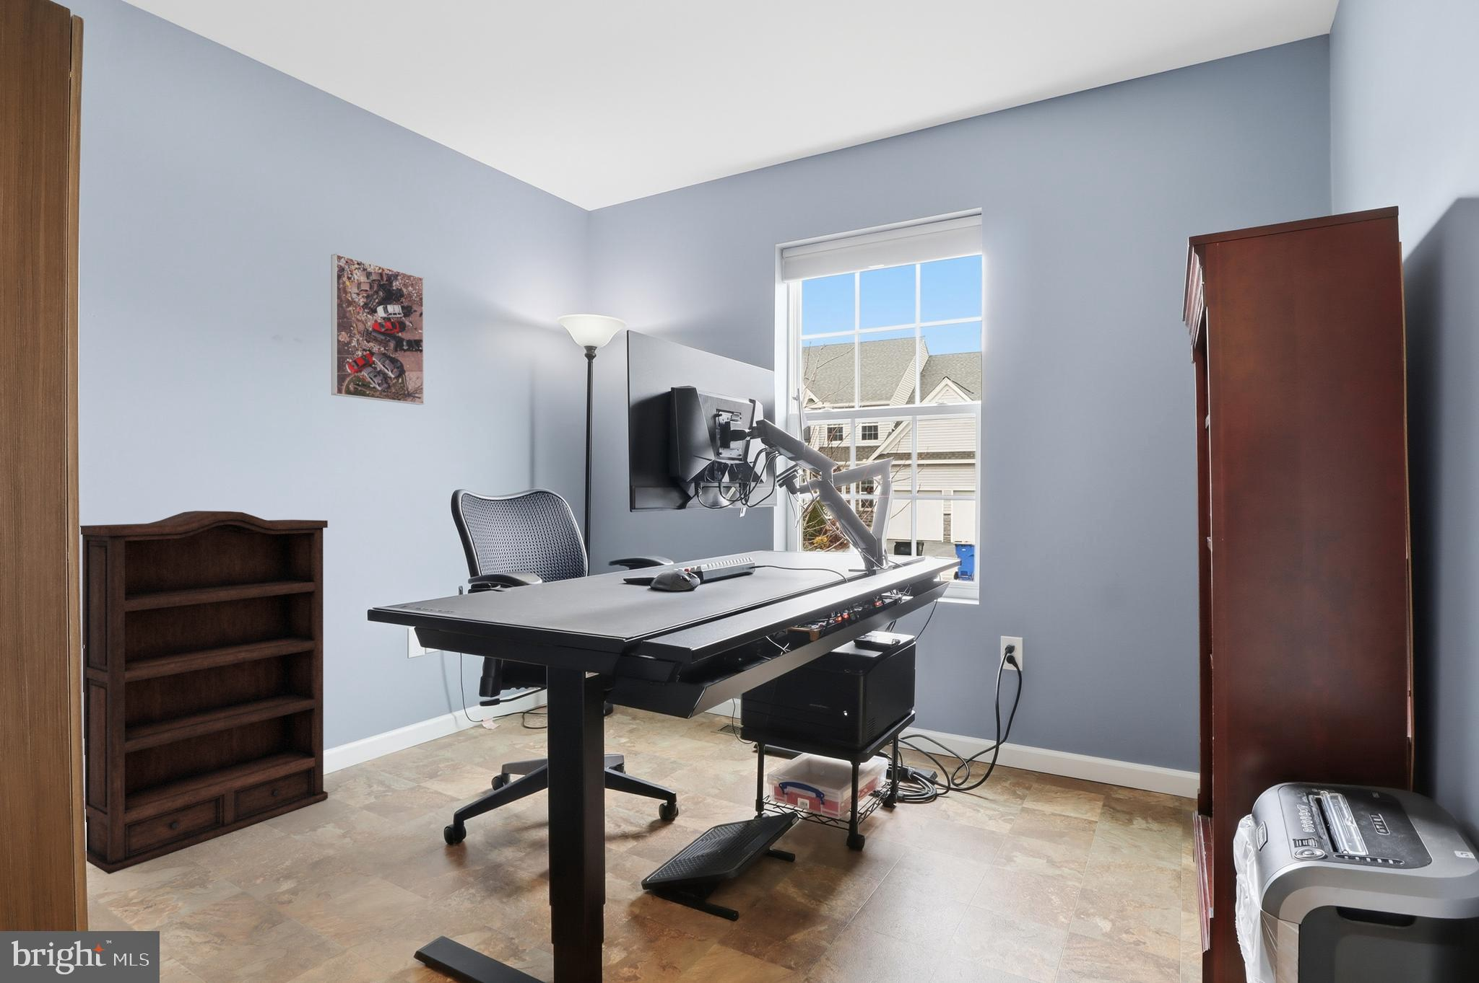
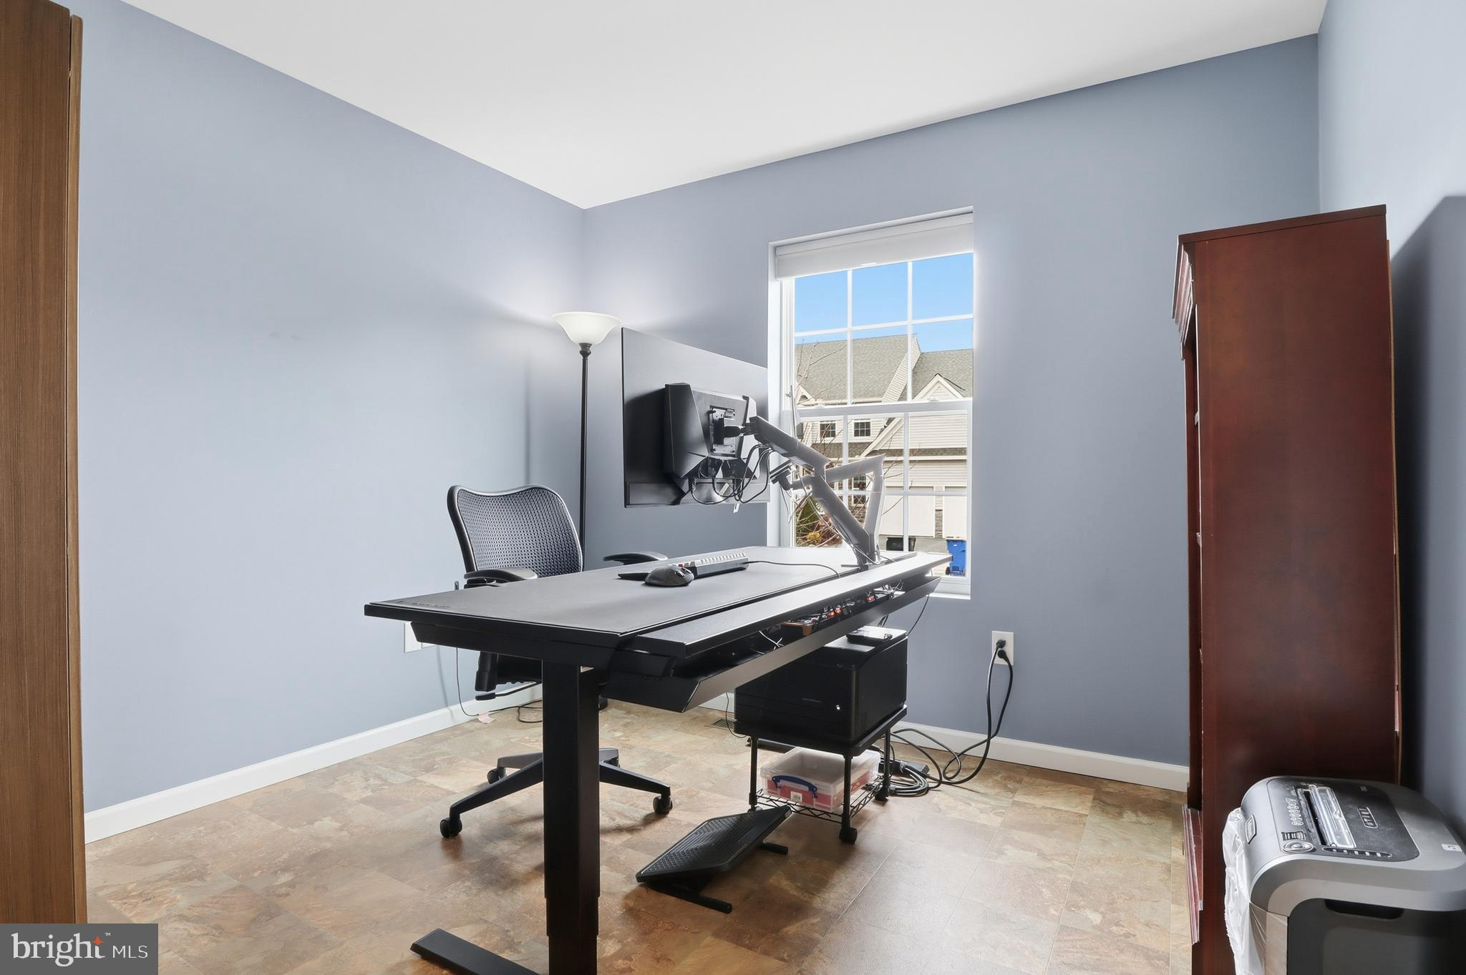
- bookshelf (212, 667)
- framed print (379, 334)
